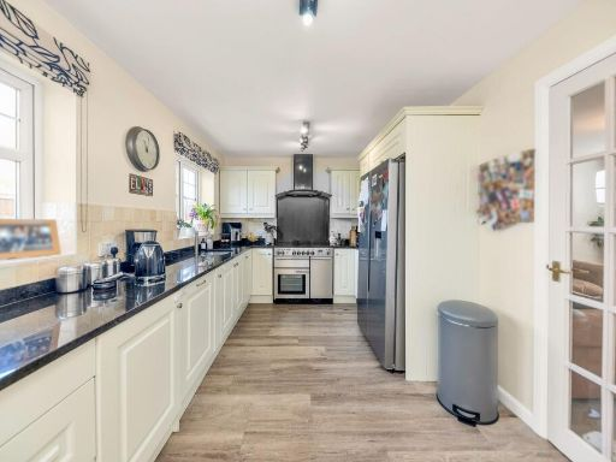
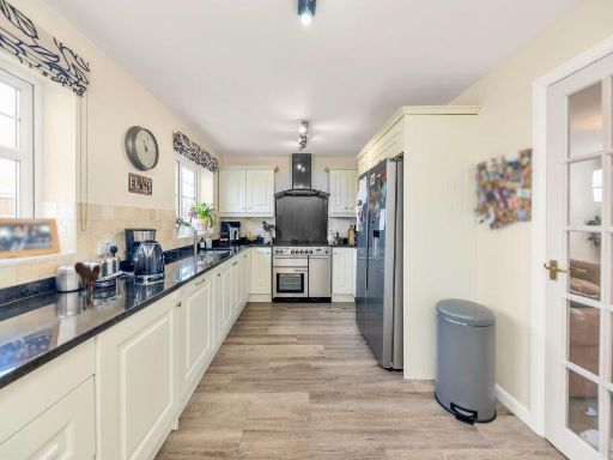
+ utensil holder (87, 284)
